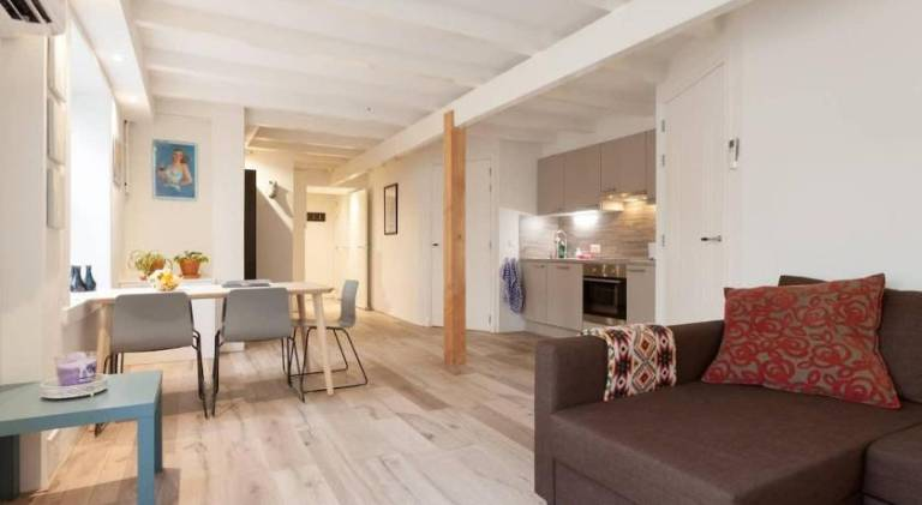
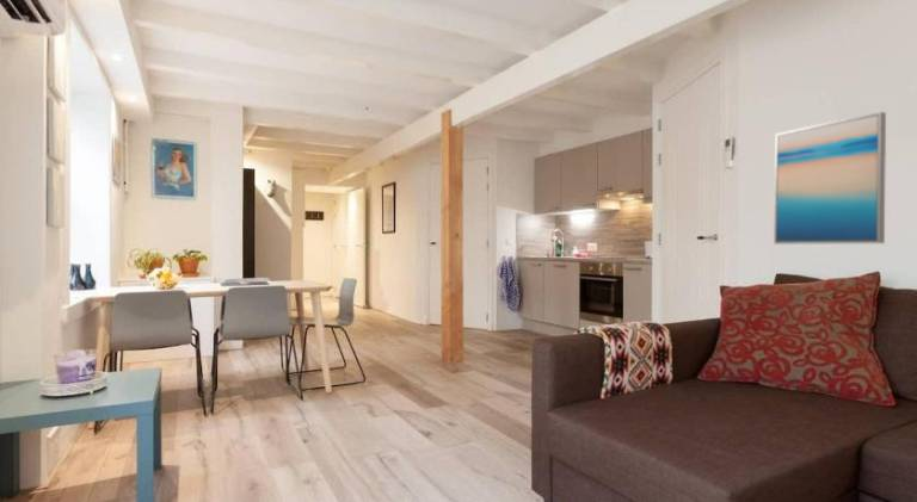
+ wall art (825, 184)
